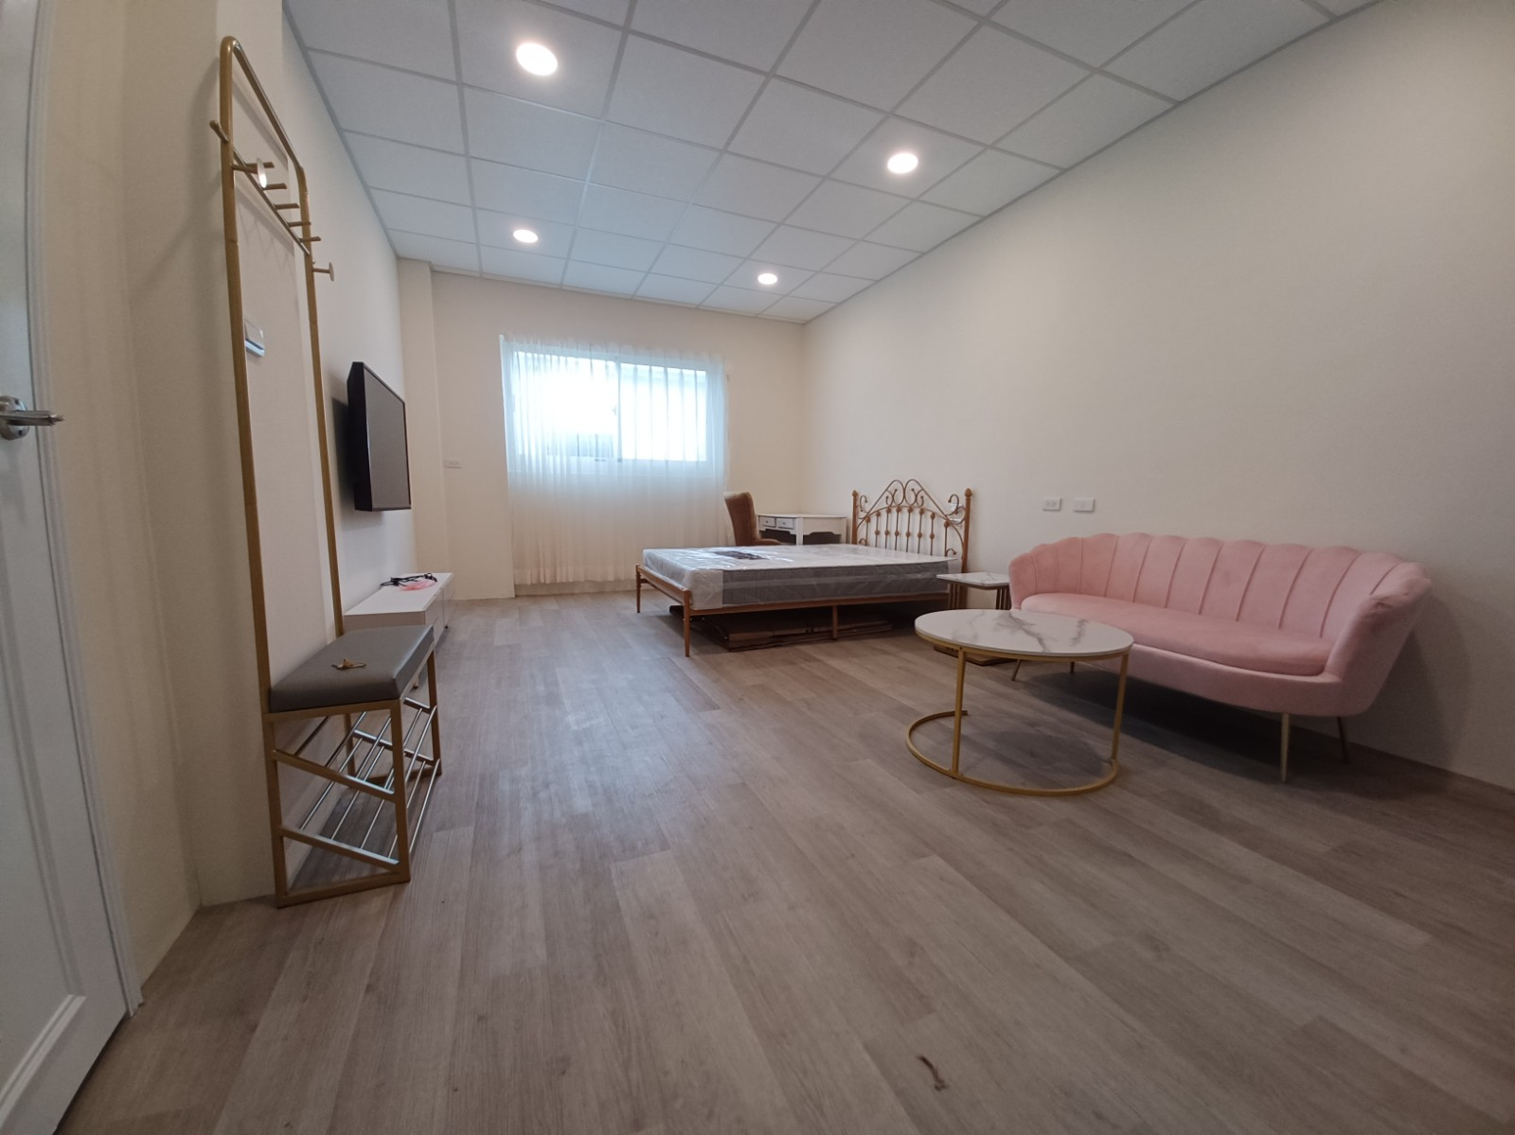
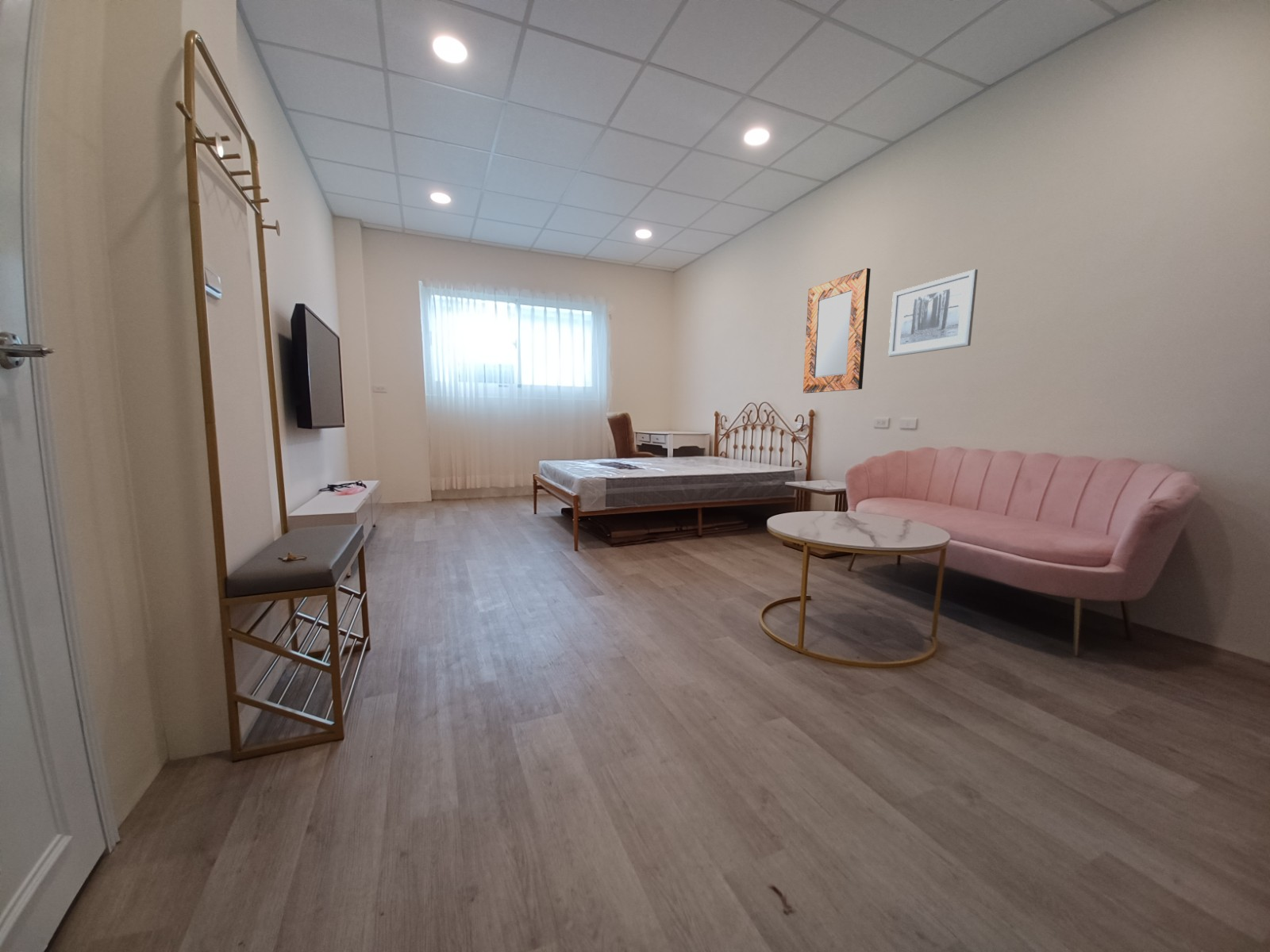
+ wall art (929, 317)
+ home mirror (833, 336)
